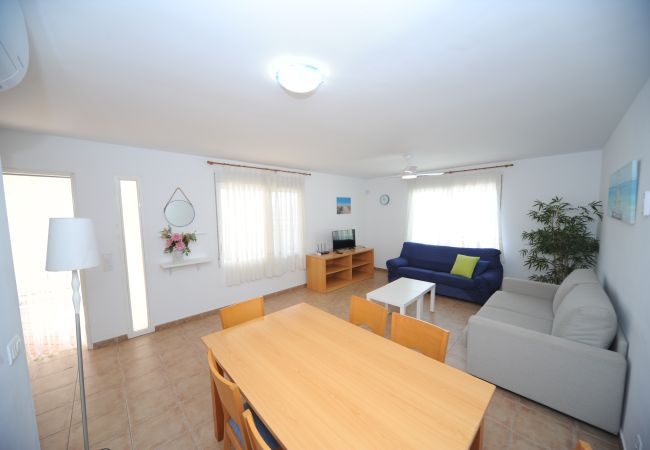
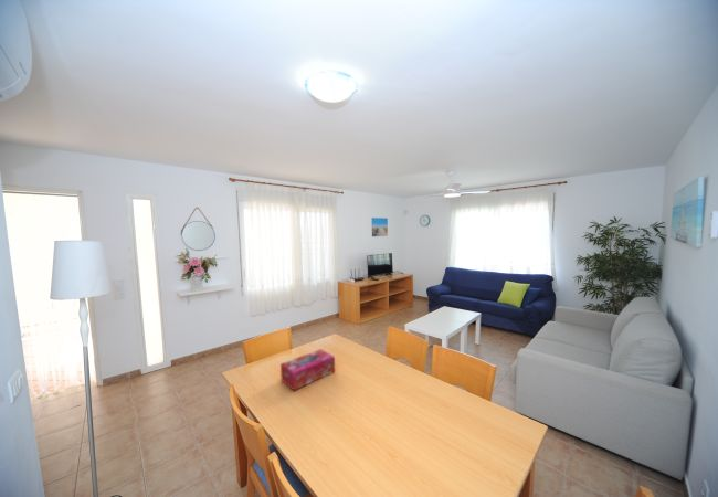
+ tissue box (308, 368)
